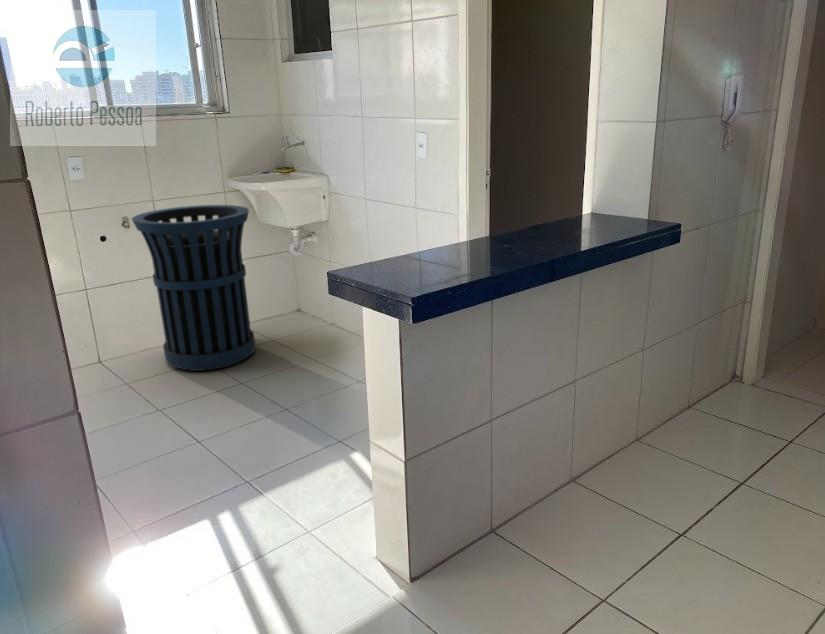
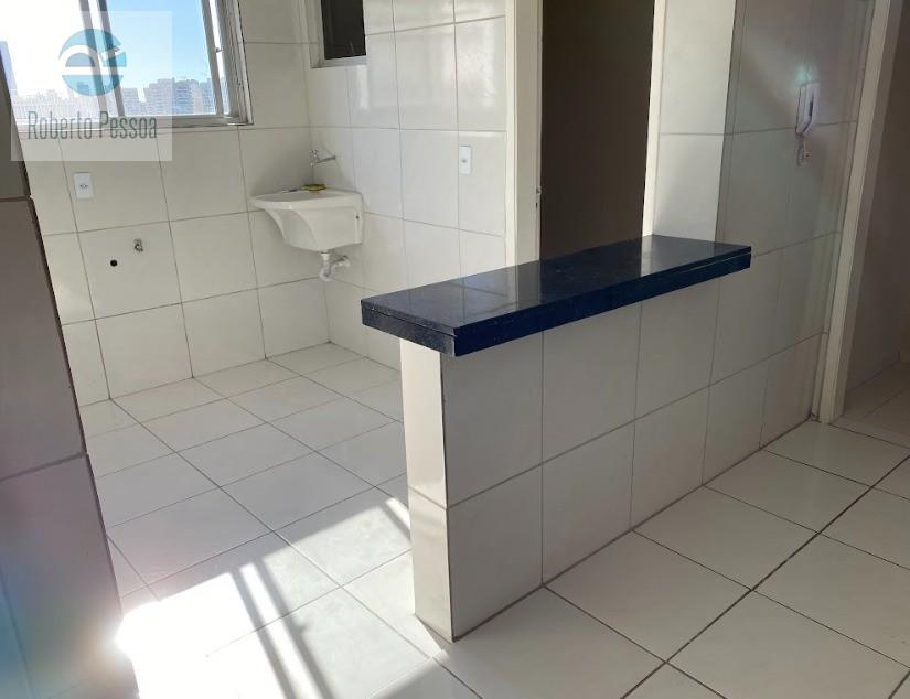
- trash can (202, 287)
